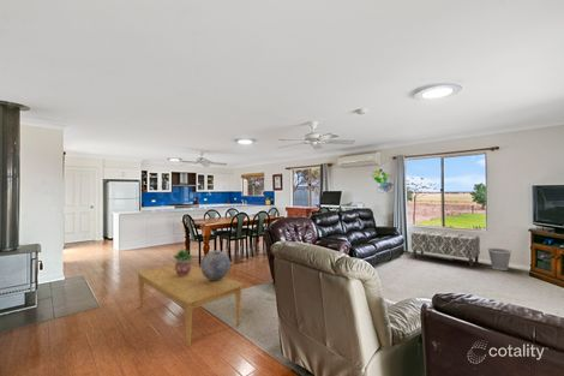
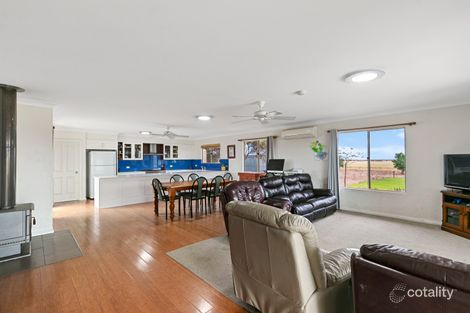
- bench (444, 246)
- decorative sphere (215, 264)
- wastebasket (499, 258)
- coffee table (186, 296)
- potted plant (184, 261)
